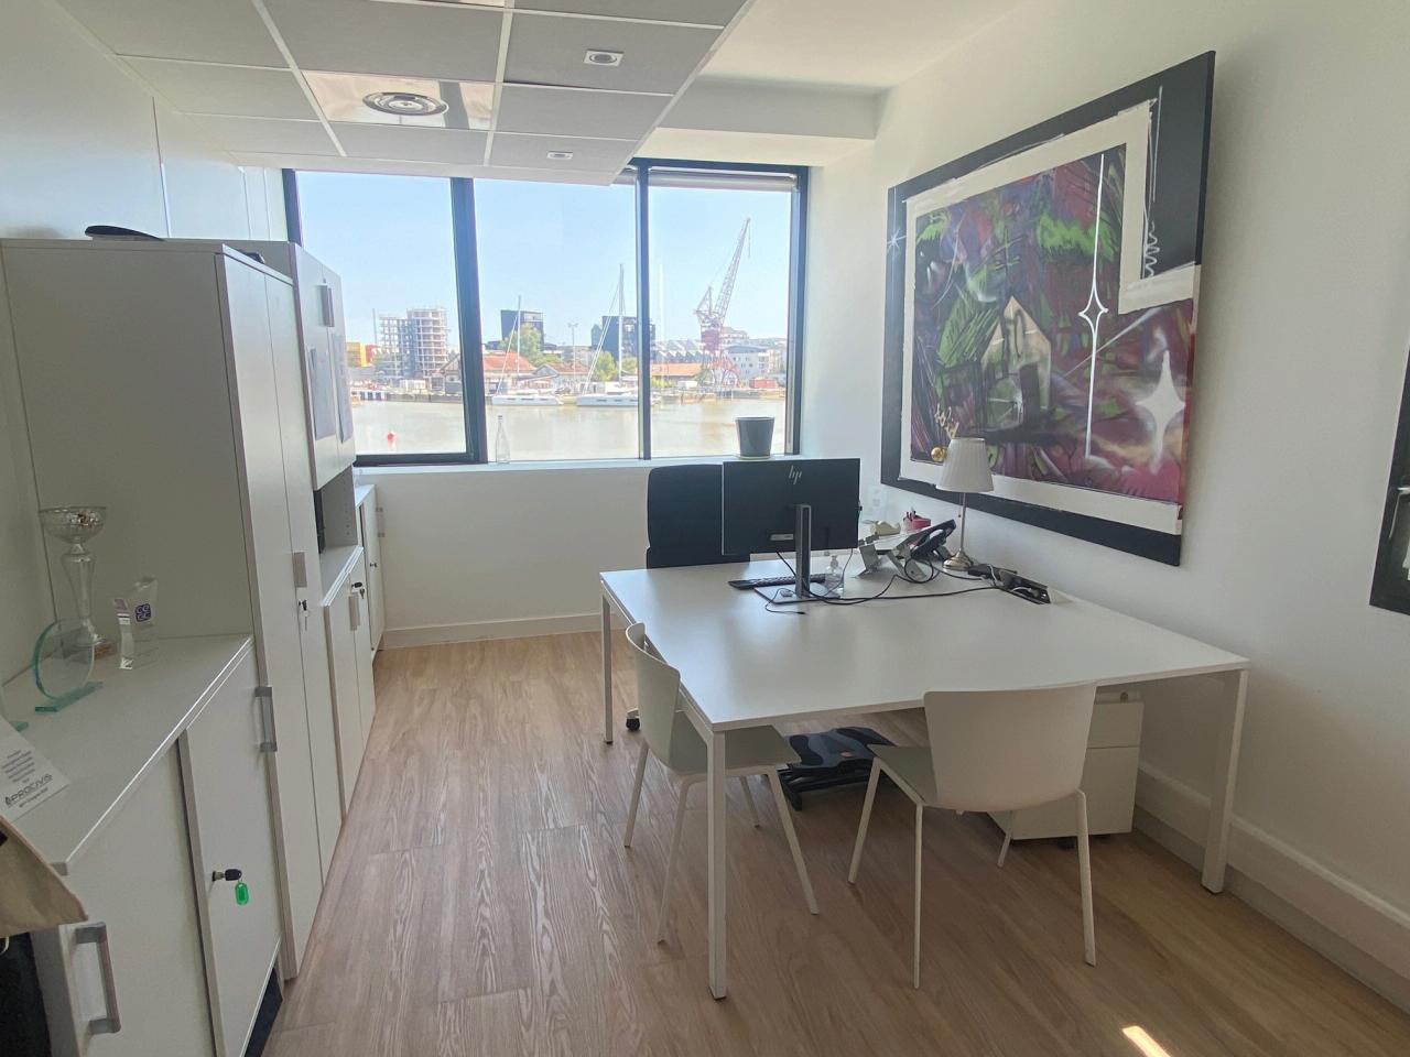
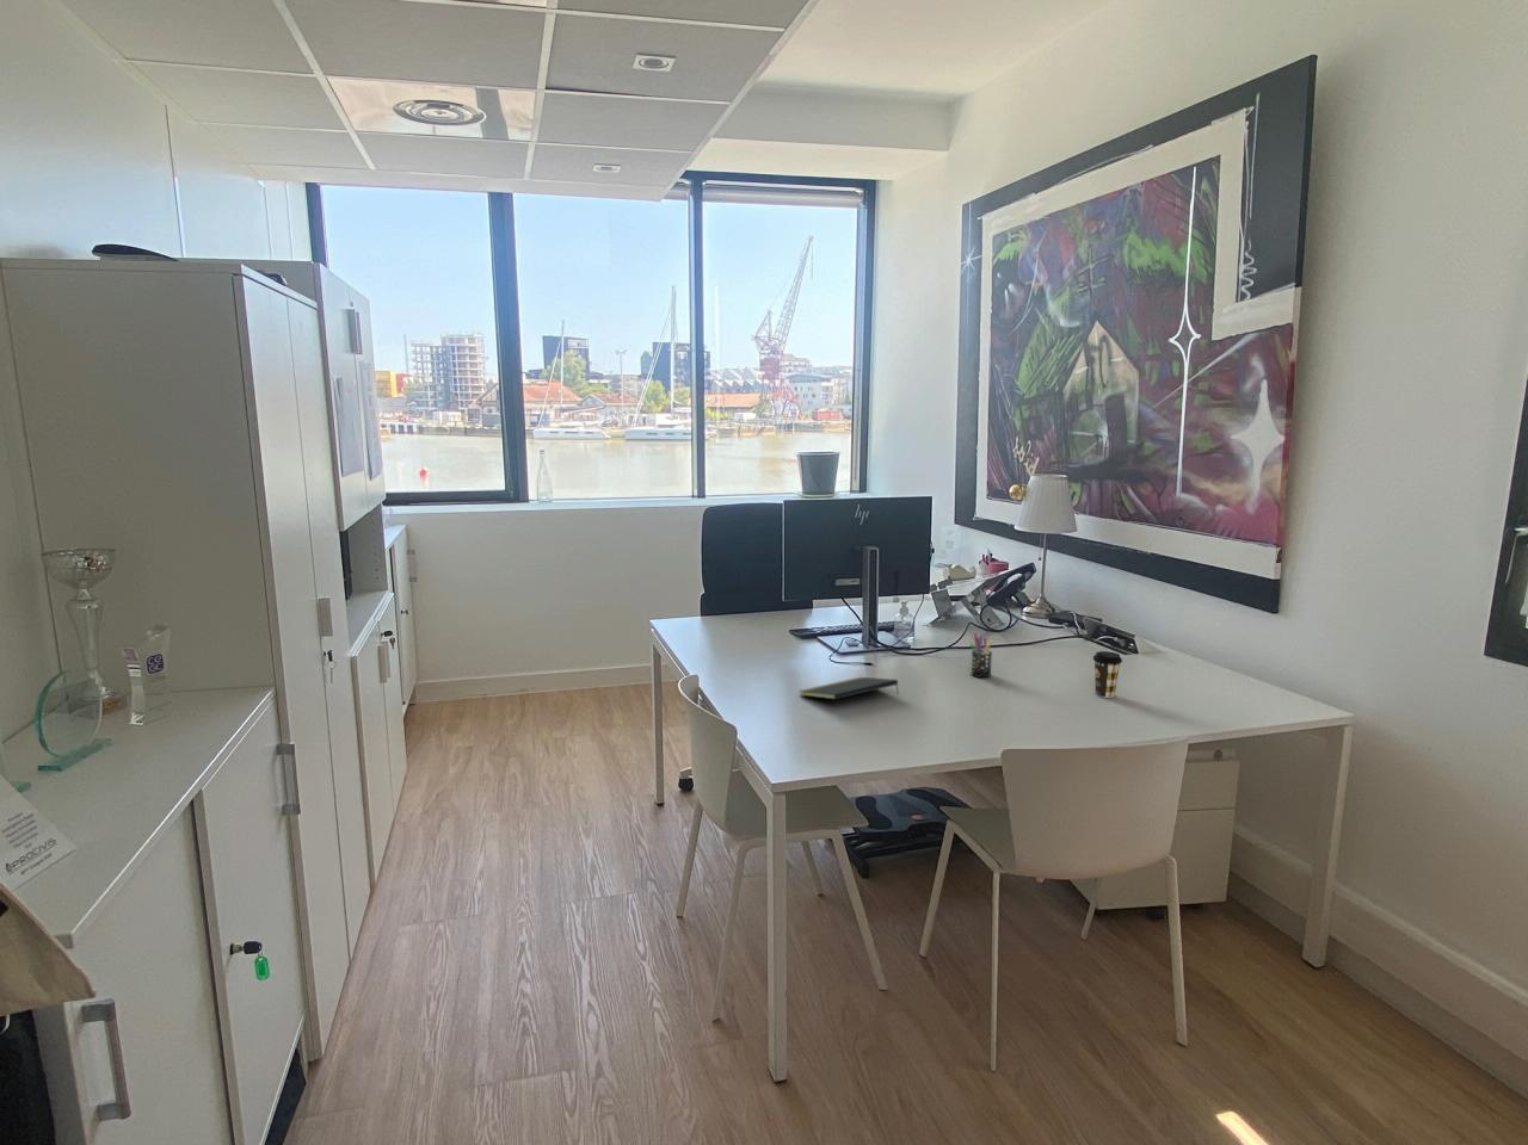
+ pen holder (979, 654)
+ coffee cup (1106, 674)
+ notepad (847, 687)
